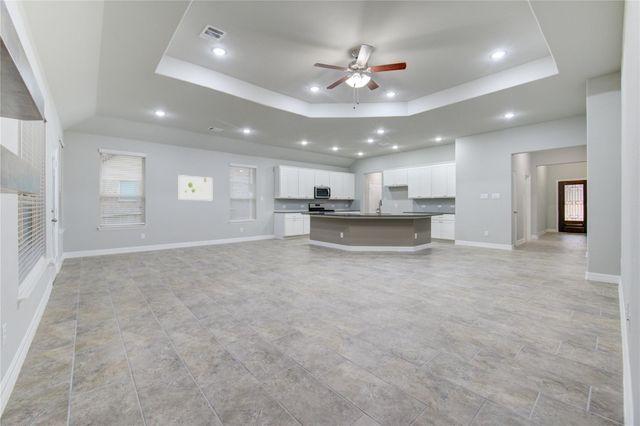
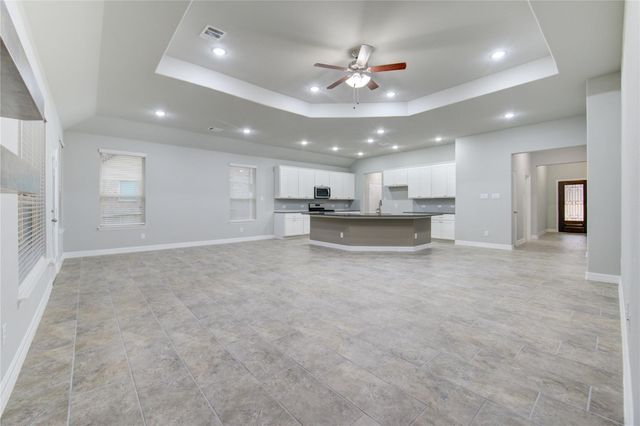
- wall art (196, 188)
